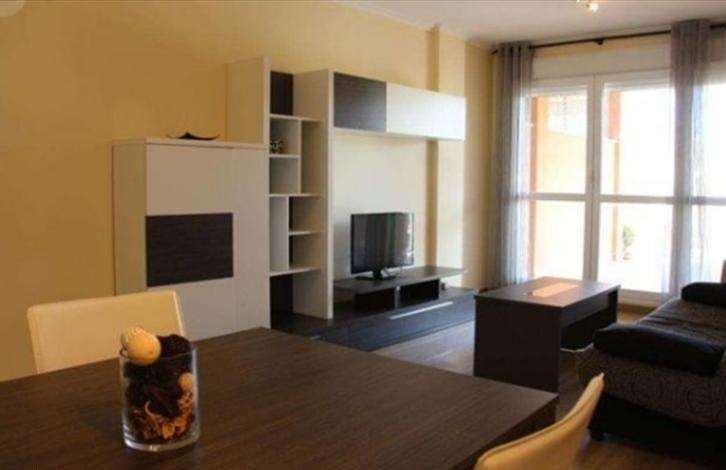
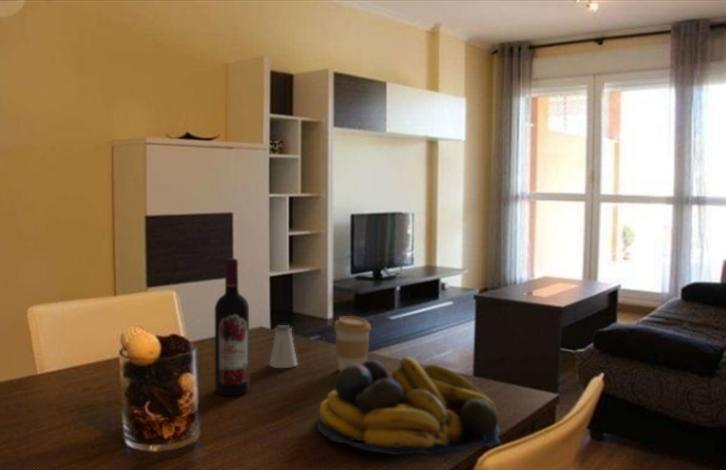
+ saltshaker (283, 345)
+ fruit bowl (407, 393)
+ wine bottle (232, 325)
+ coffee cup (352, 343)
